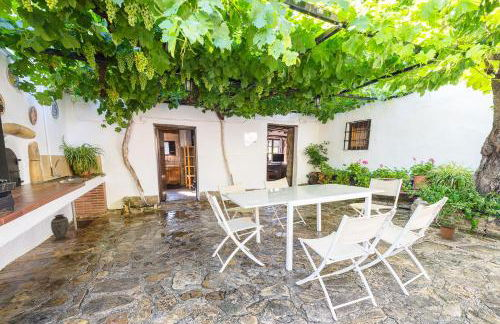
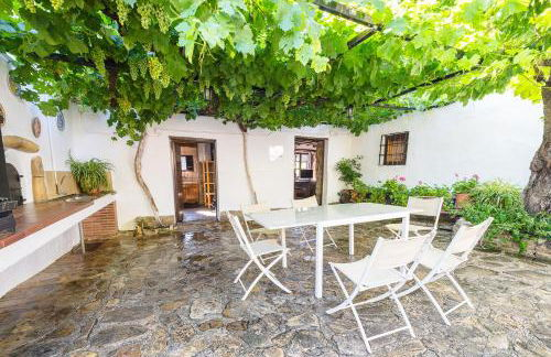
- vase (60, 226)
- potted plant (448, 222)
